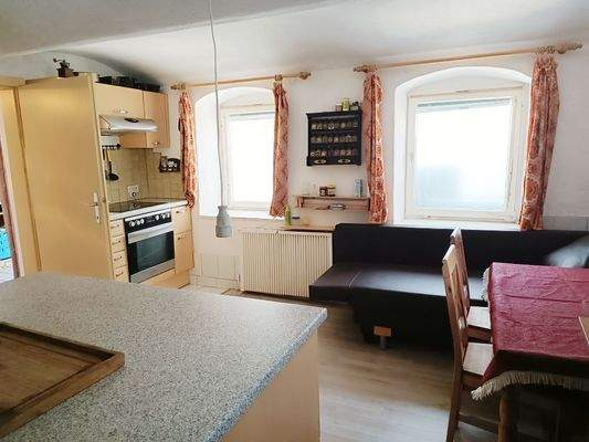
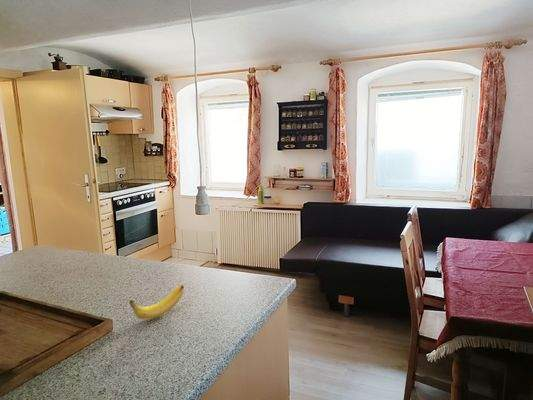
+ banana (158, 303)
